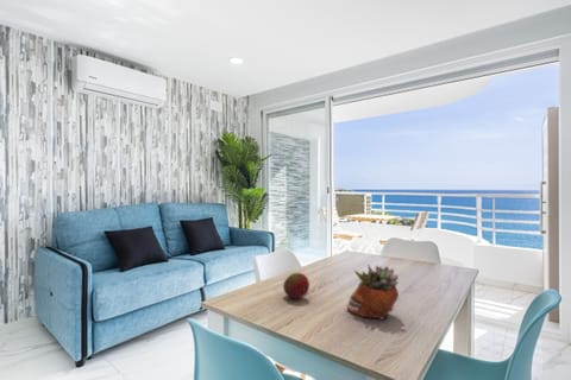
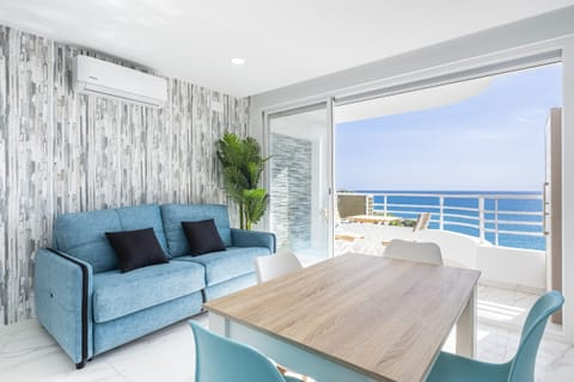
- fruit (295, 285)
- succulent planter (371, 289)
